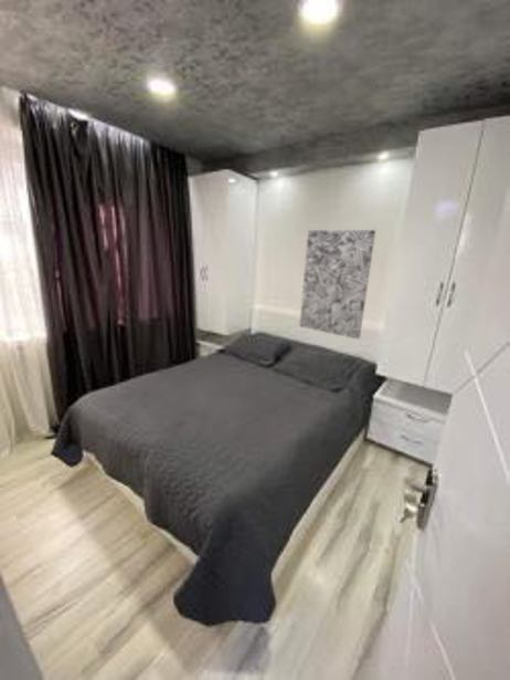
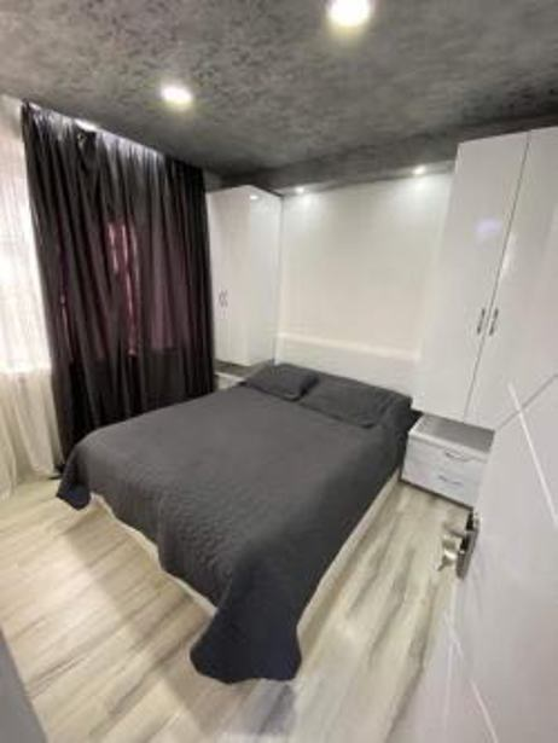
- wall art (333, 283)
